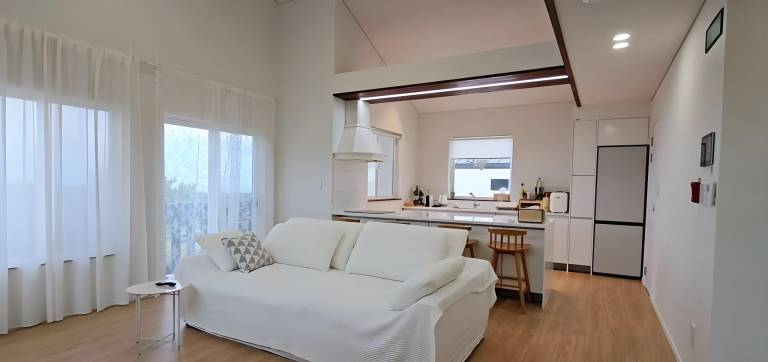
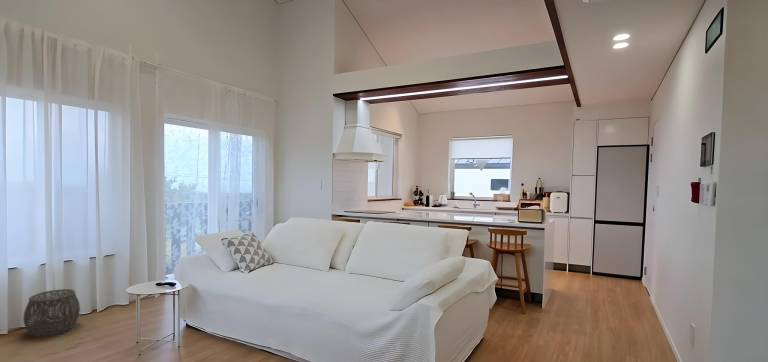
+ woven basket (52, 312)
